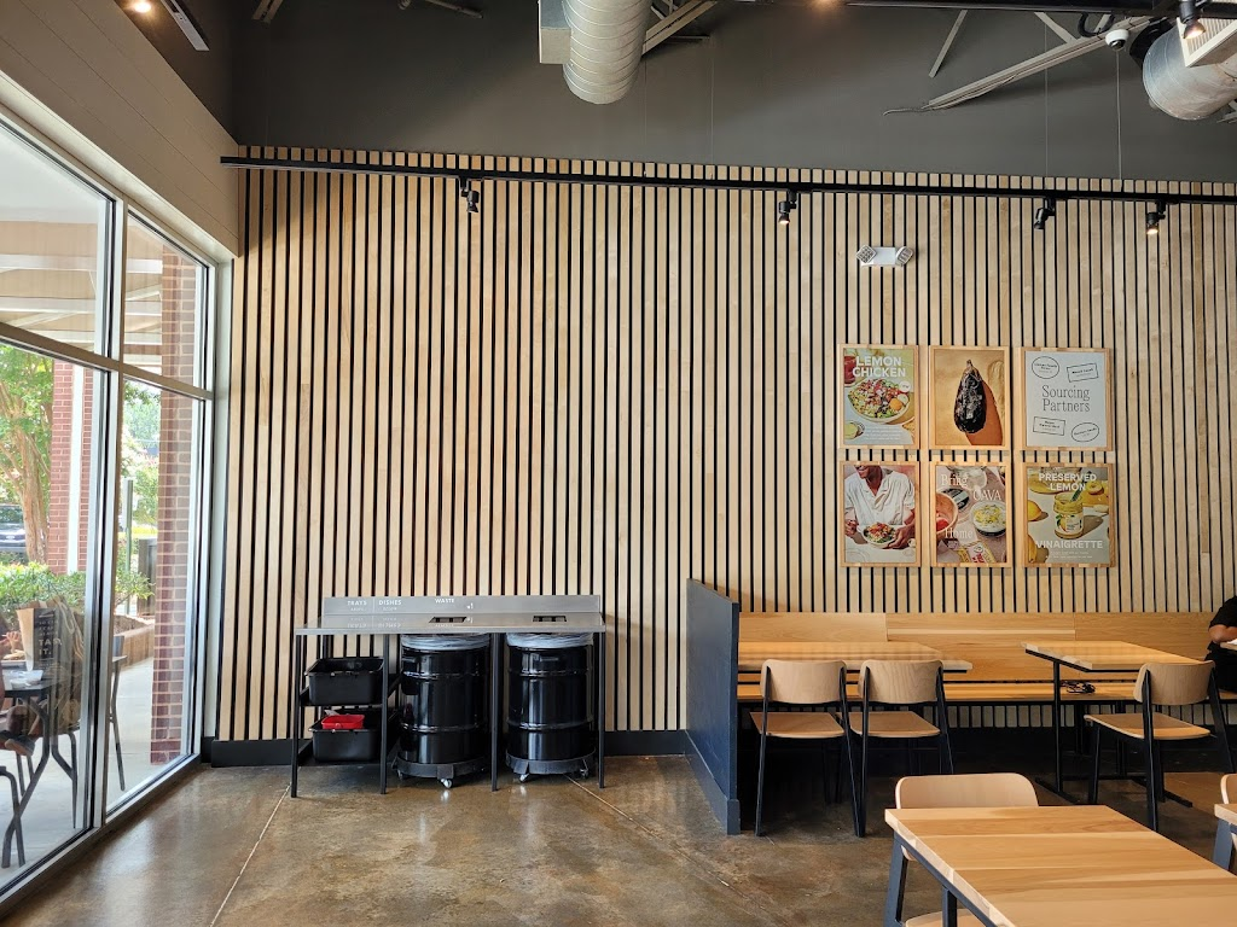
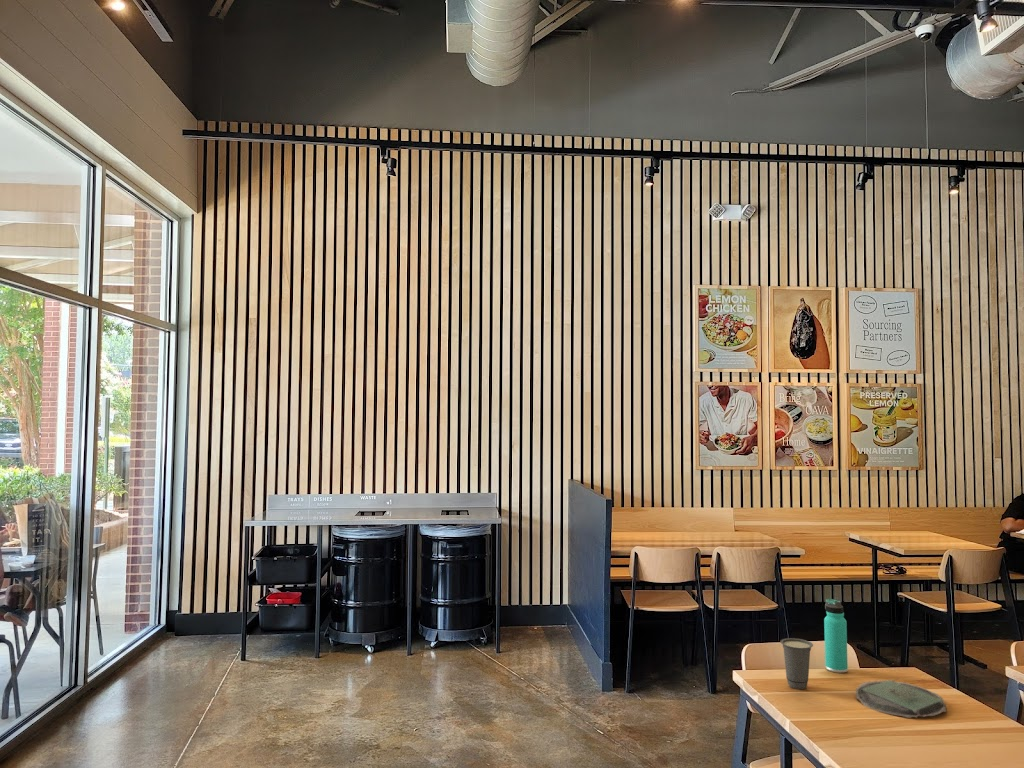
+ thermos bottle (835, 634)
+ plate (899, 691)
+ cup (797, 664)
